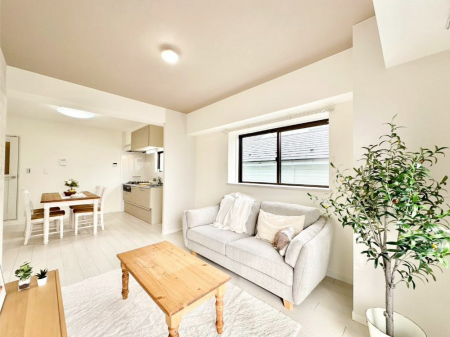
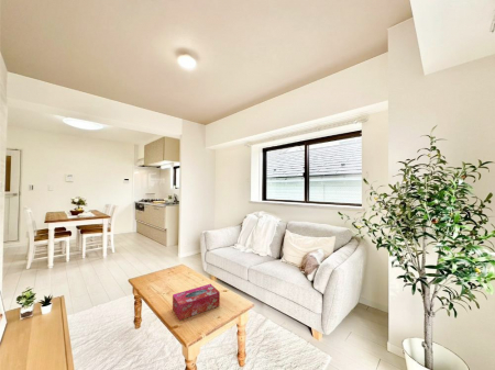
+ tissue box (196, 300)
